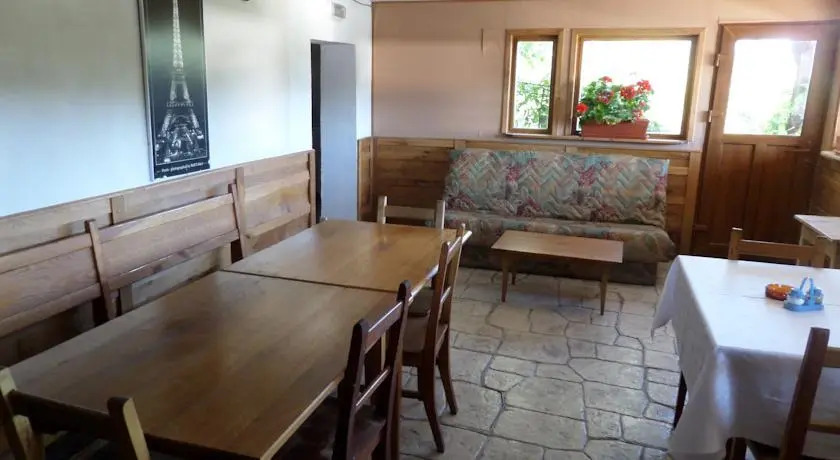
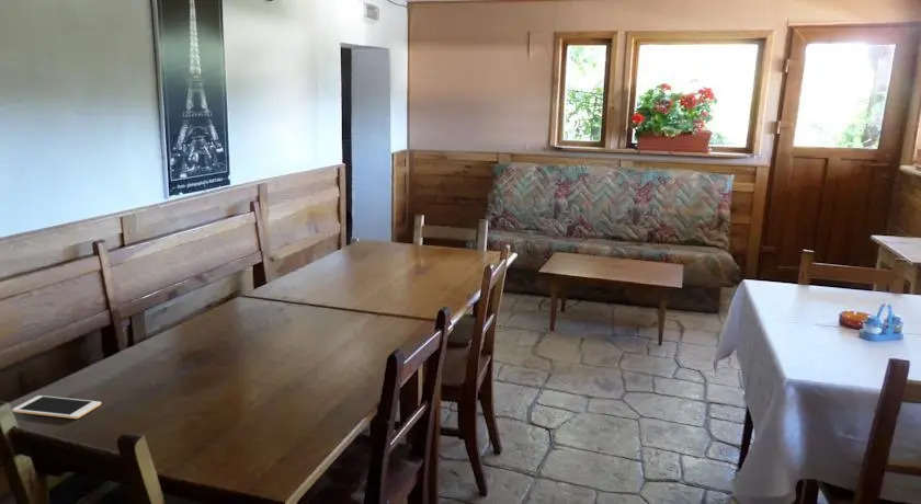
+ cell phone (57, 406)
